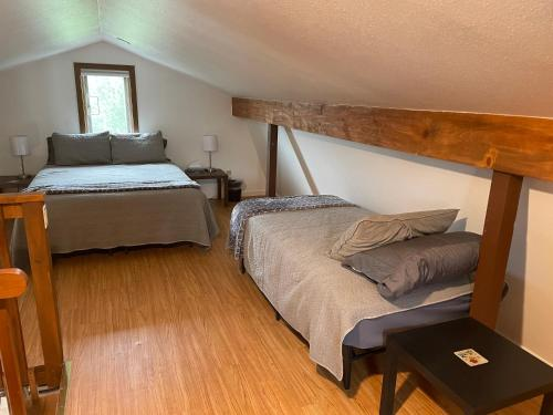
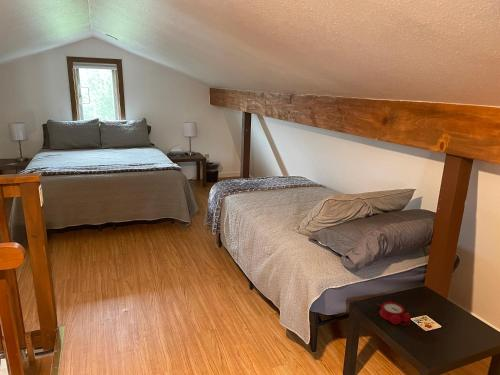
+ alarm clock (395, 313)
